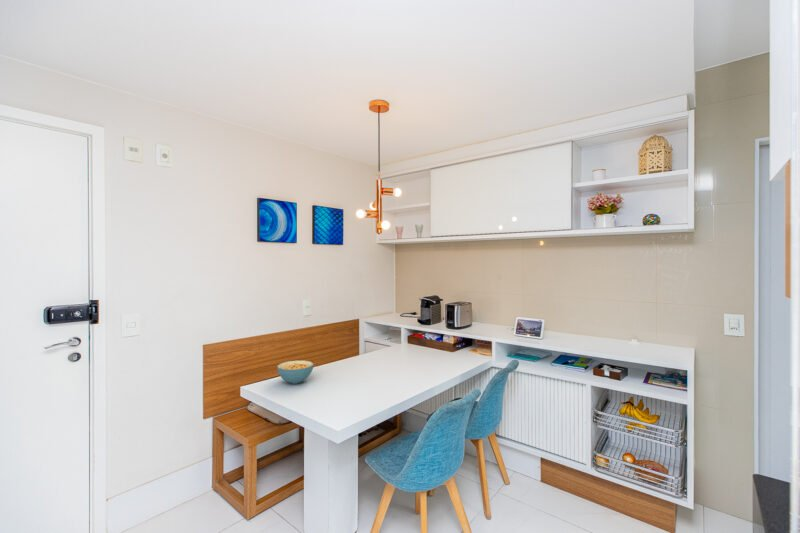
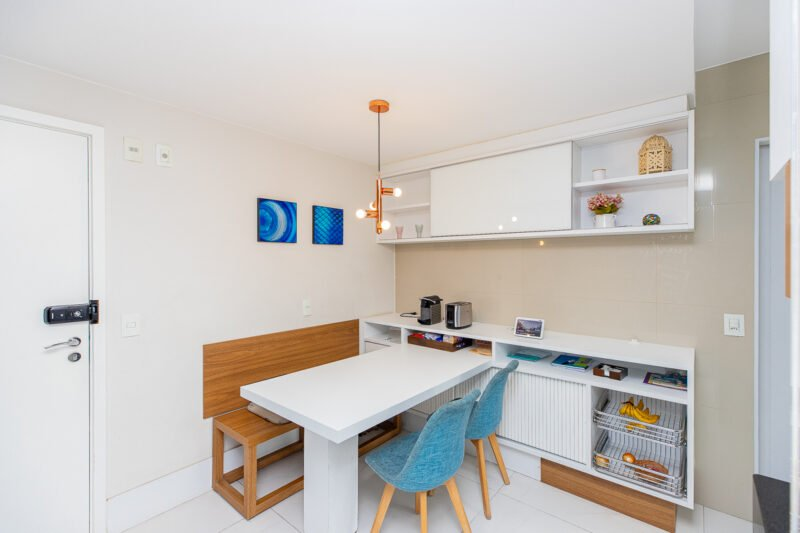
- cereal bowl (295, 373)
